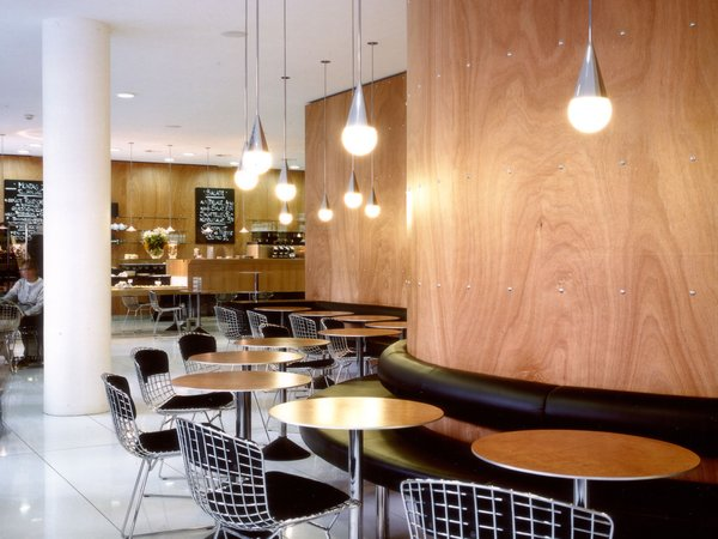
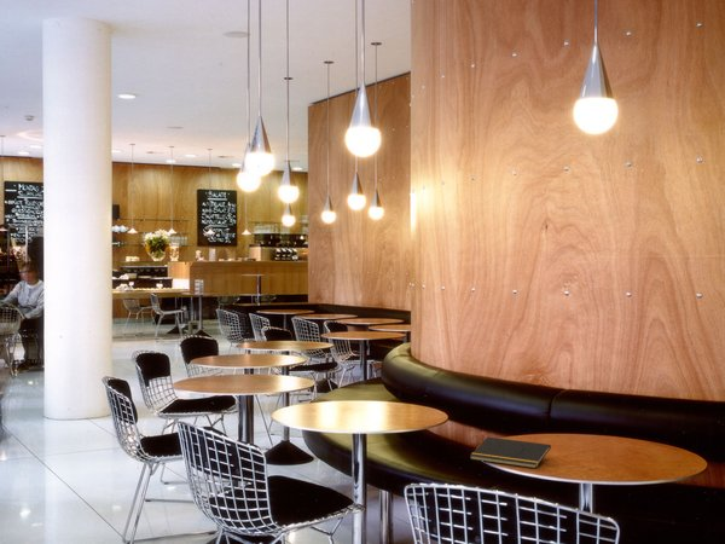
+ notepad (510, 451)
